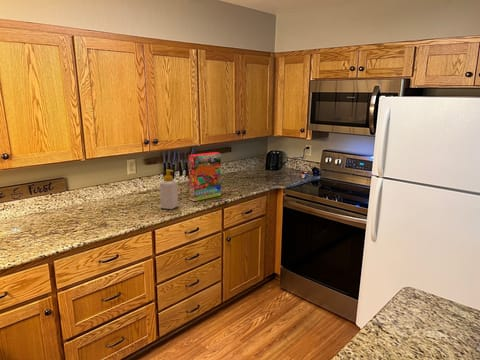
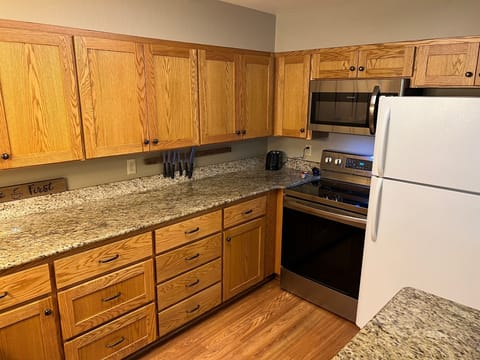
- soap bottle (168, 188)
- cereal box (205, 175)
